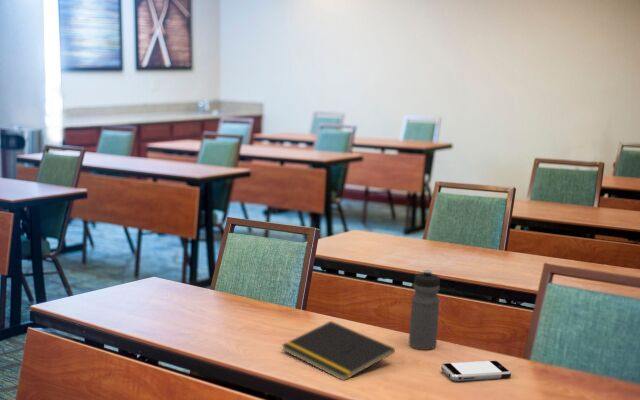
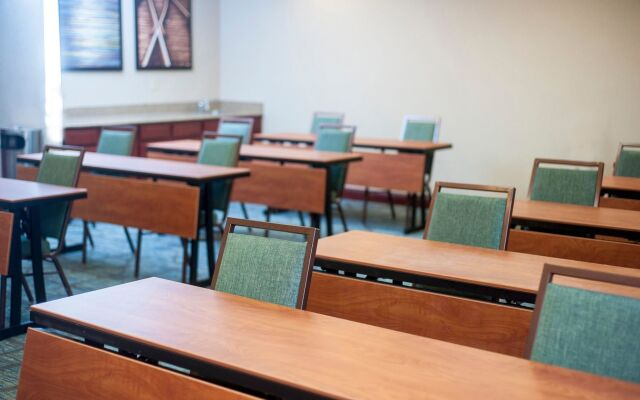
- notepad (336, 348)
- water bottle (425, 308)
- smartphone (475, 370)
